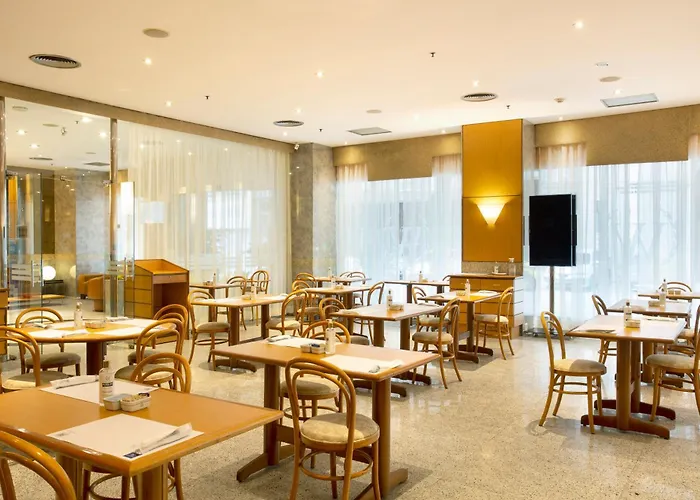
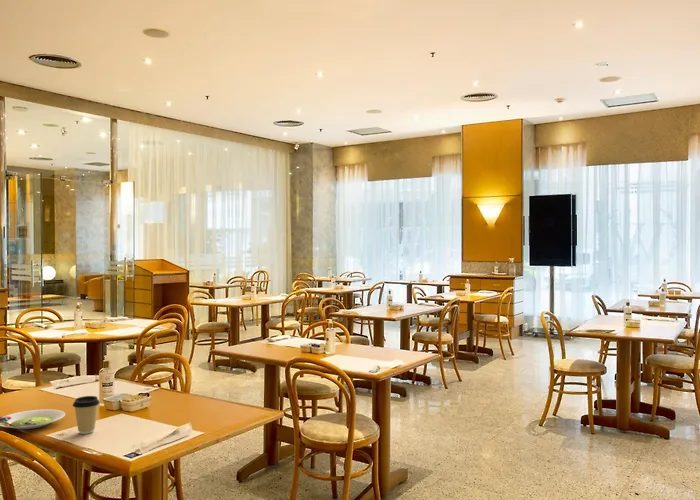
+ coffee cup (86, 415)
+ salad plate (31, 419)
